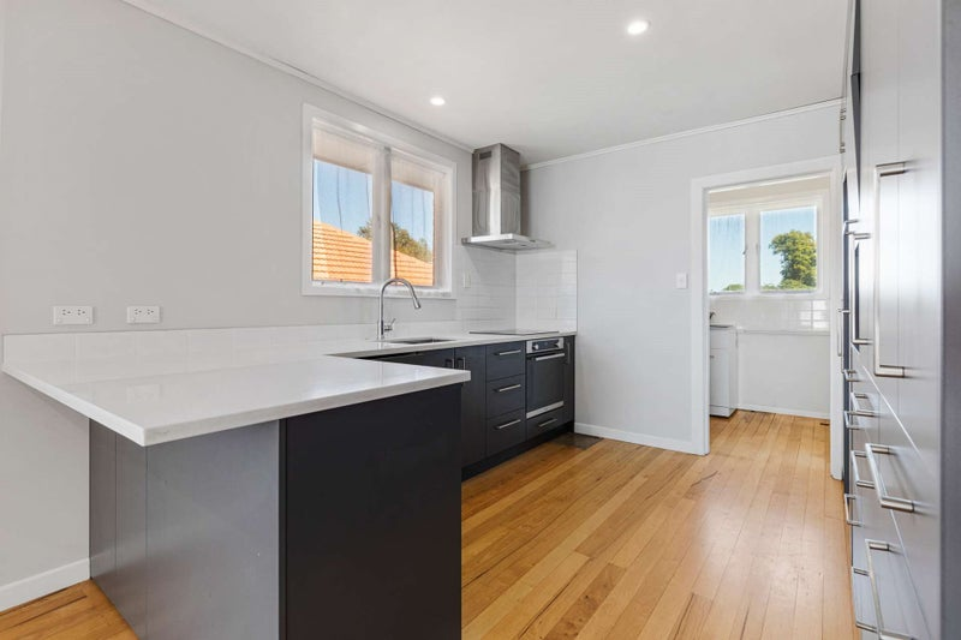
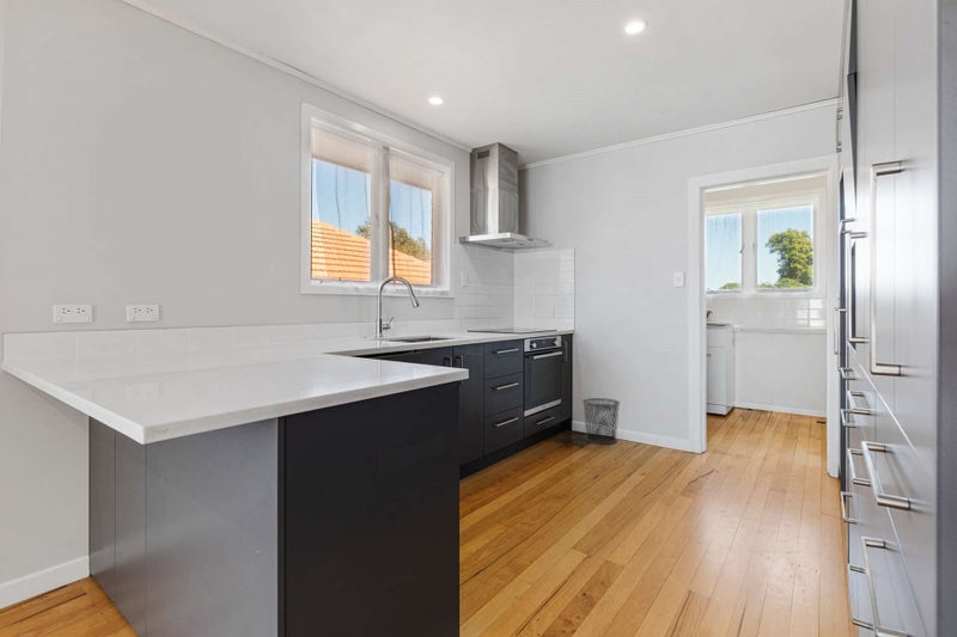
+ trash can (601, 419)
